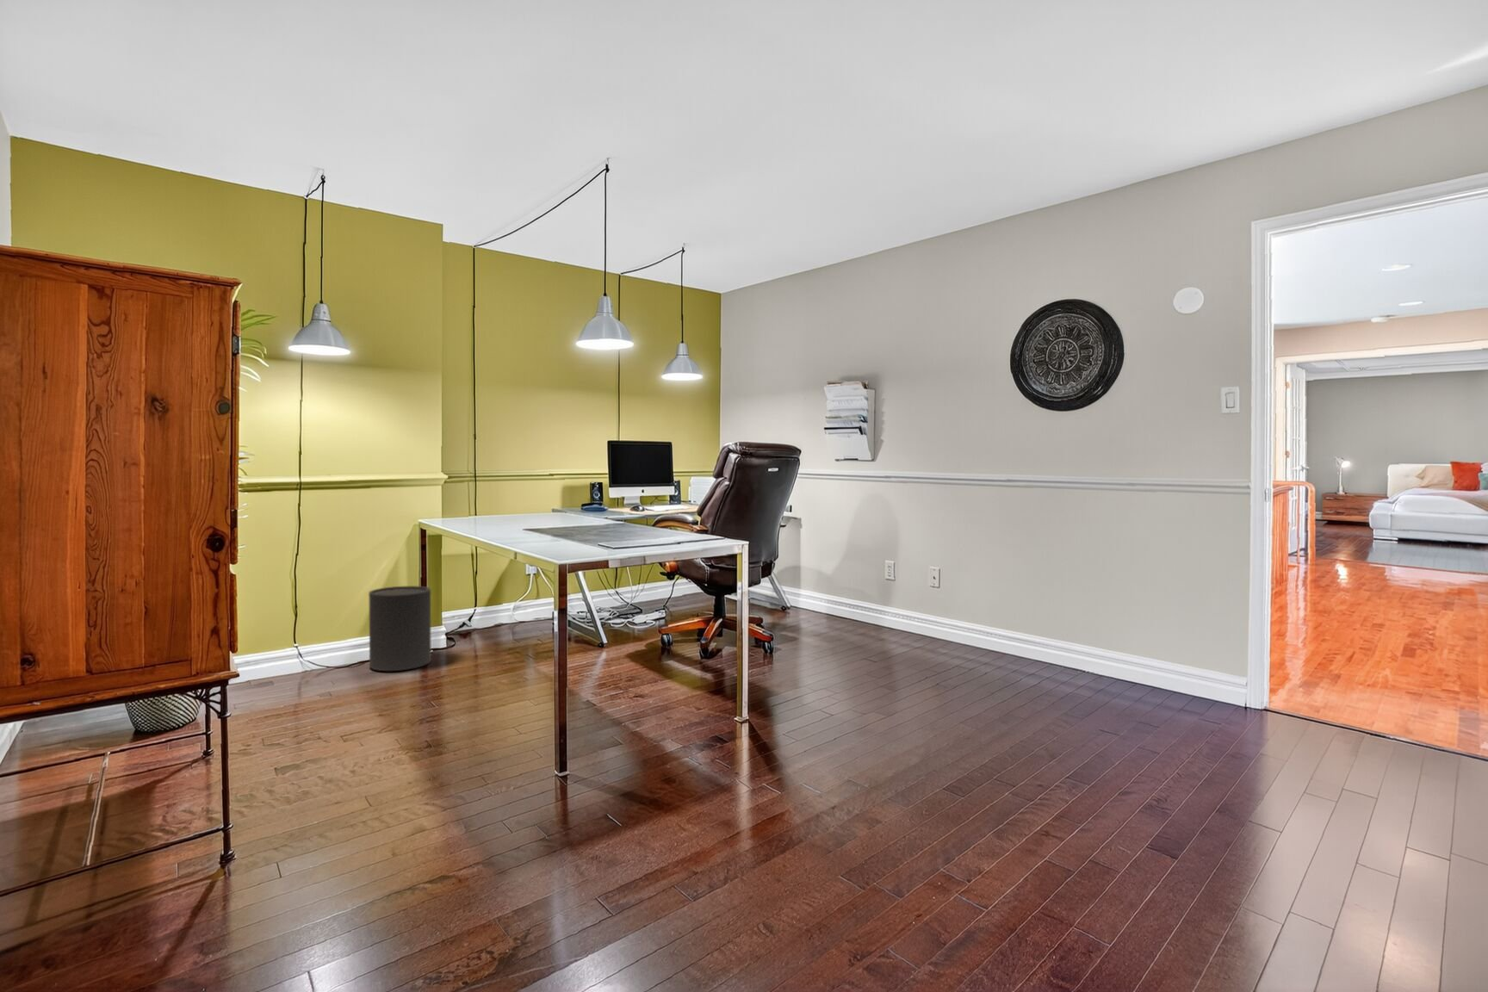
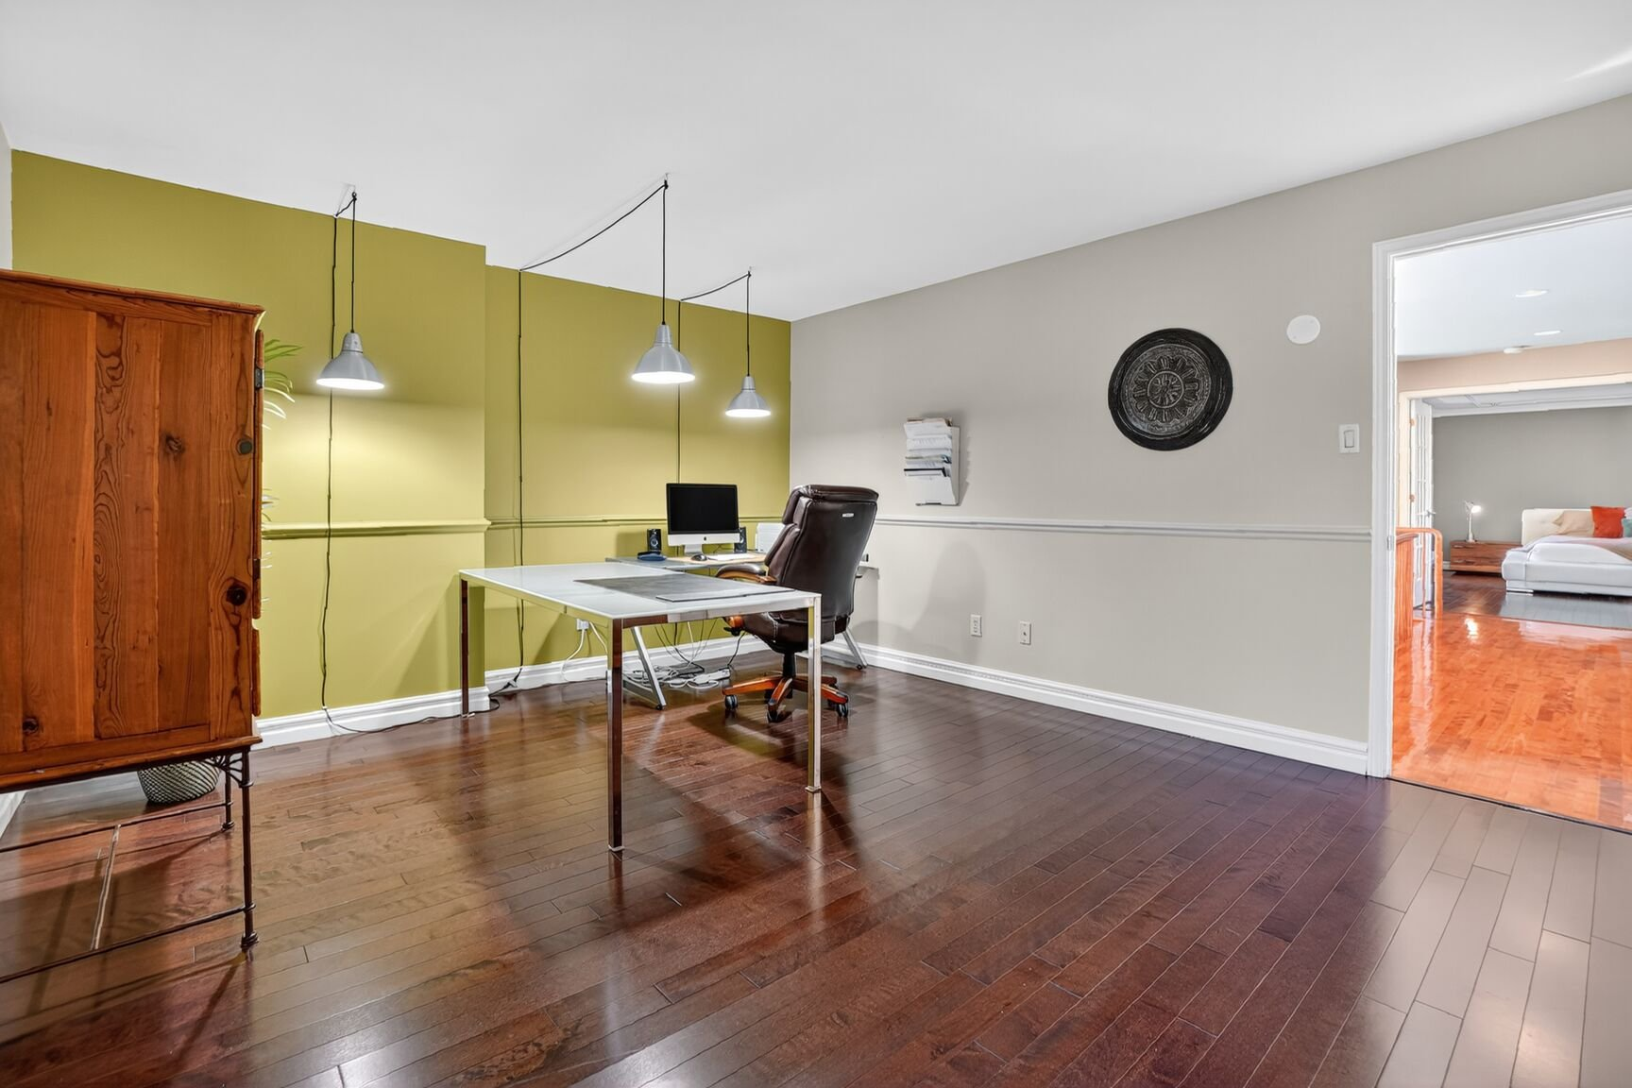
- trash can (401, 626)
